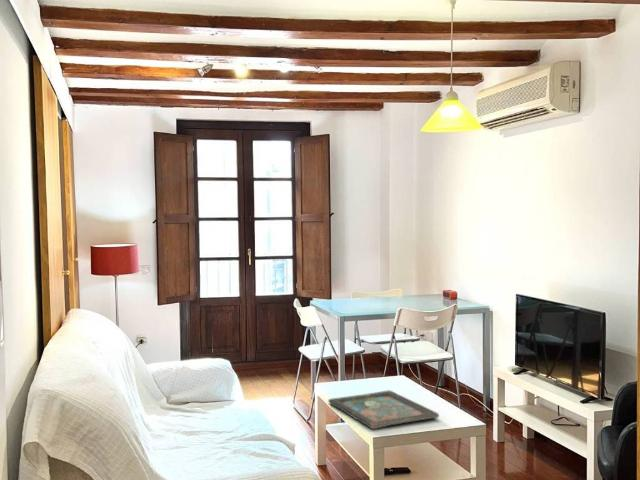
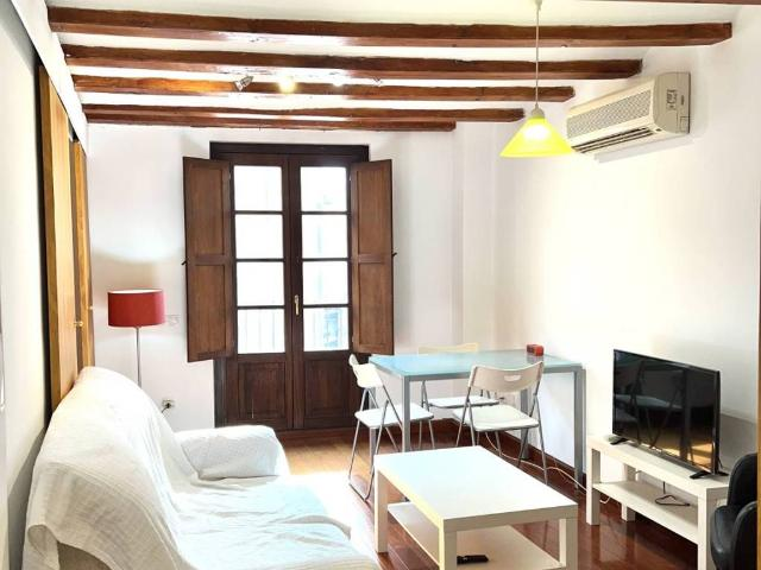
- decorative tray (381, 408)
